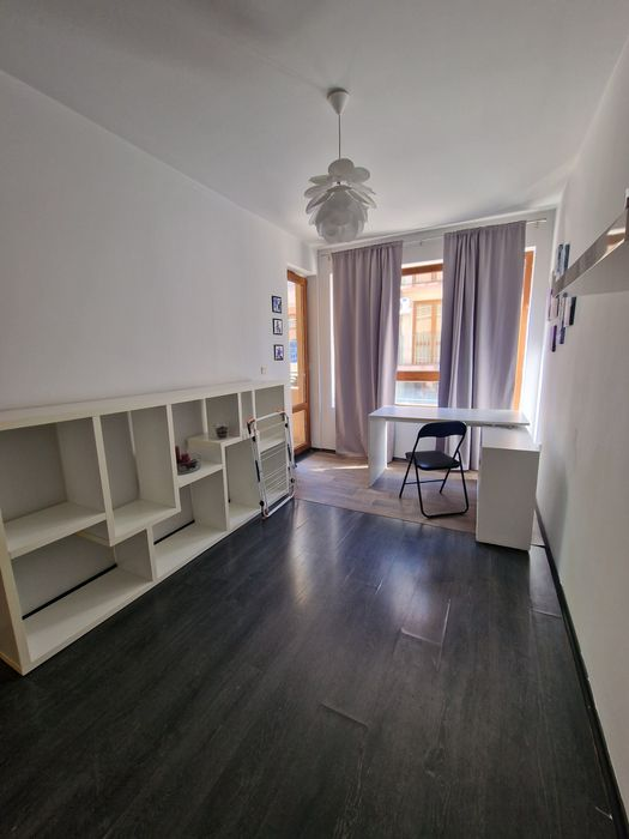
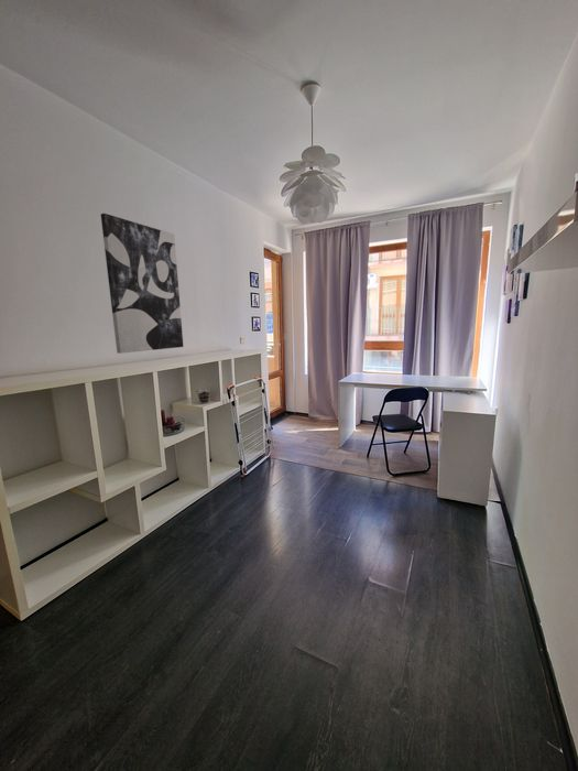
+ wall art (148, 289)
